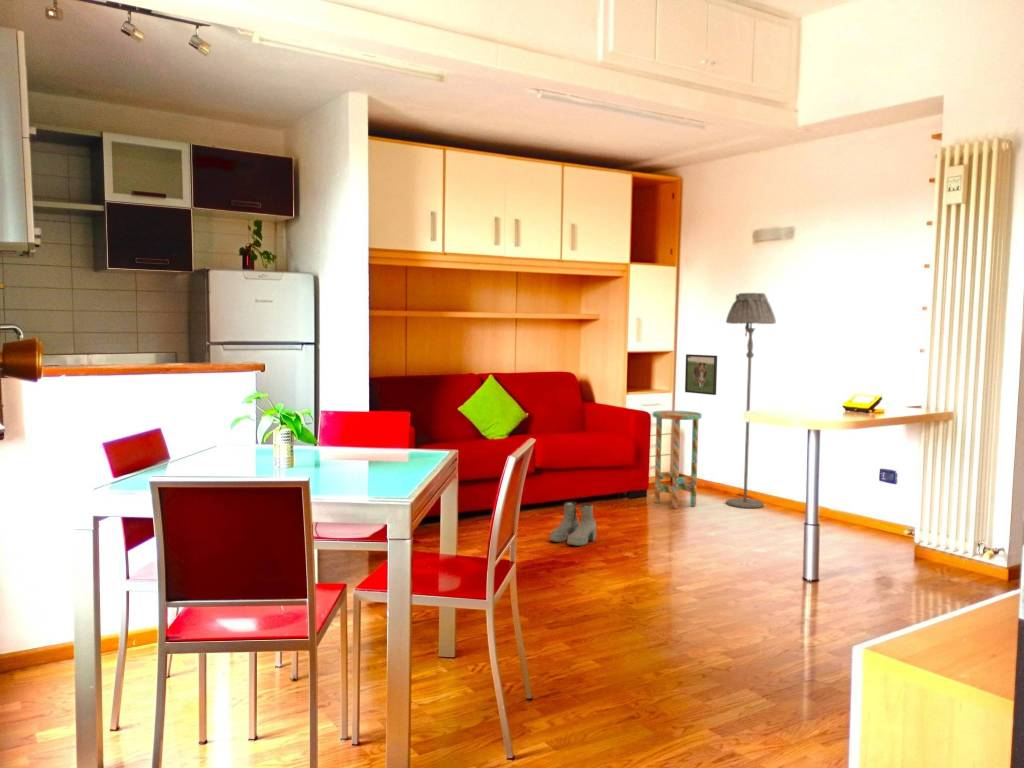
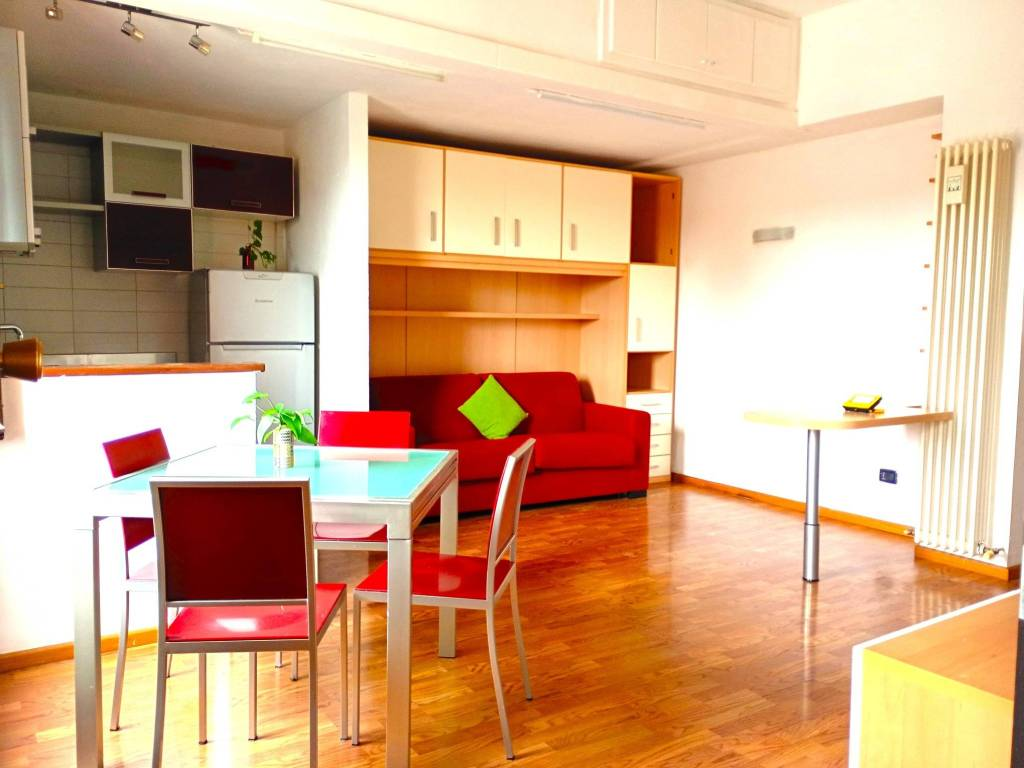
- side table (675, 458)
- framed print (700, 374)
- floor lamp (748, 399)
- boots (573, 522)
